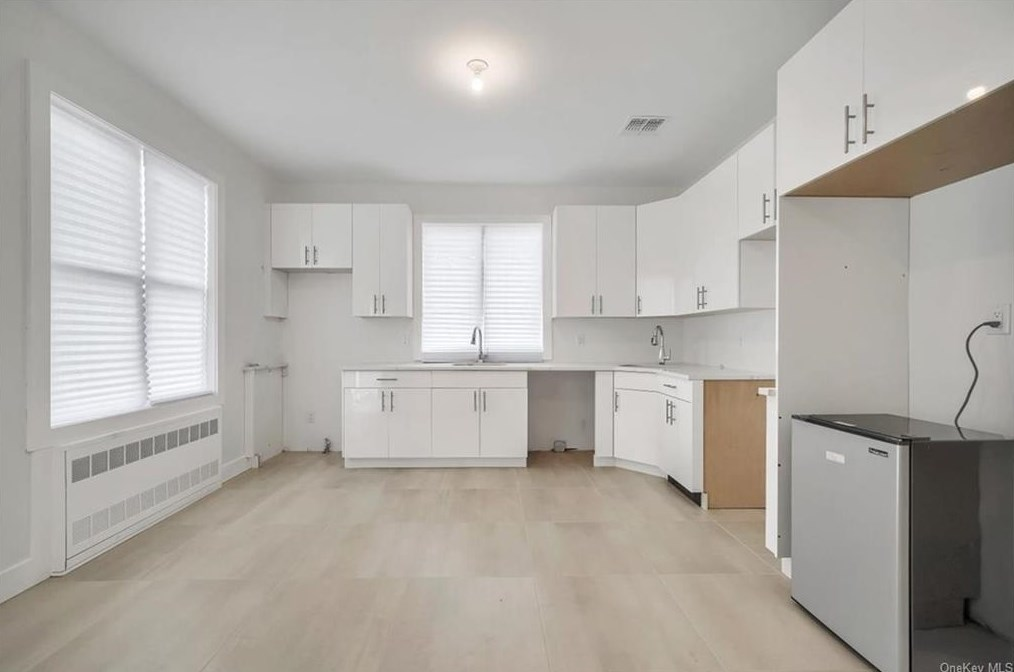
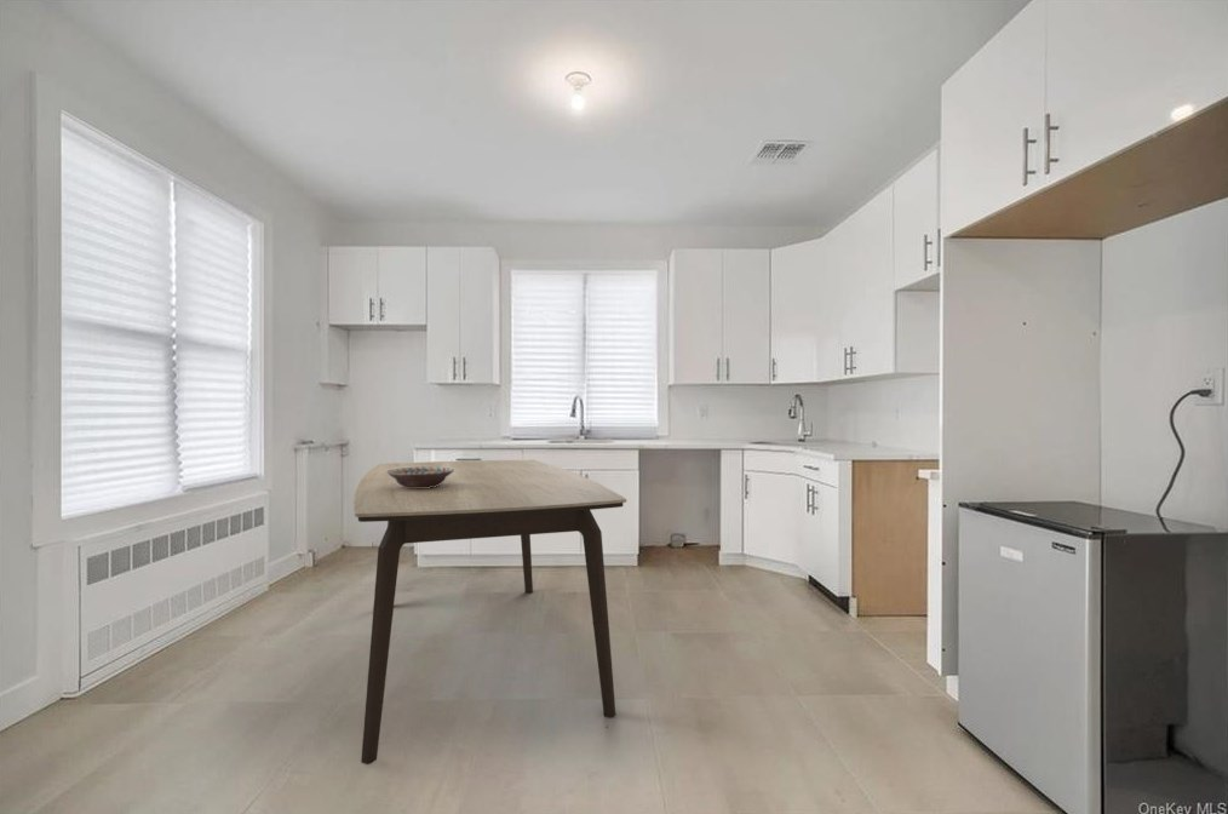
+ decorative bowl (420, 477)
+ dining table (474, 538)
